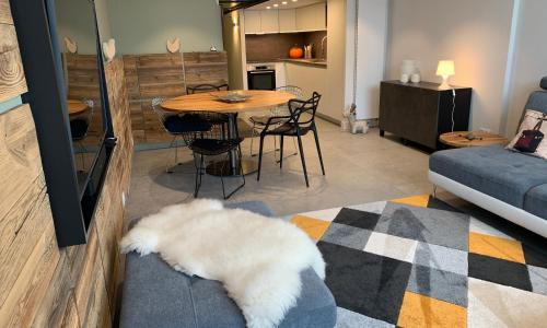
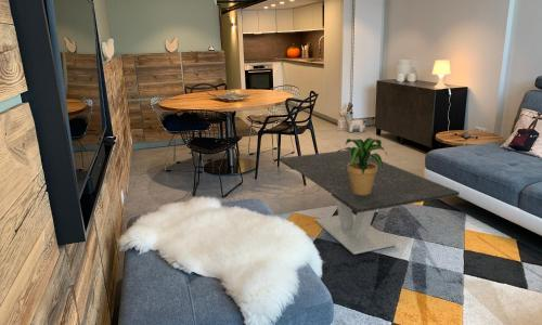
+ coffee table (353, 203)
+ potted plant (362, 166)
